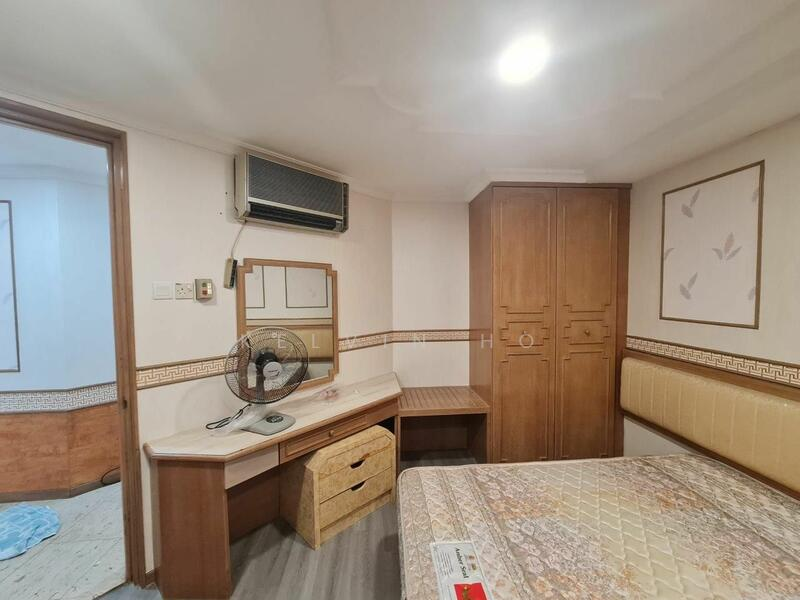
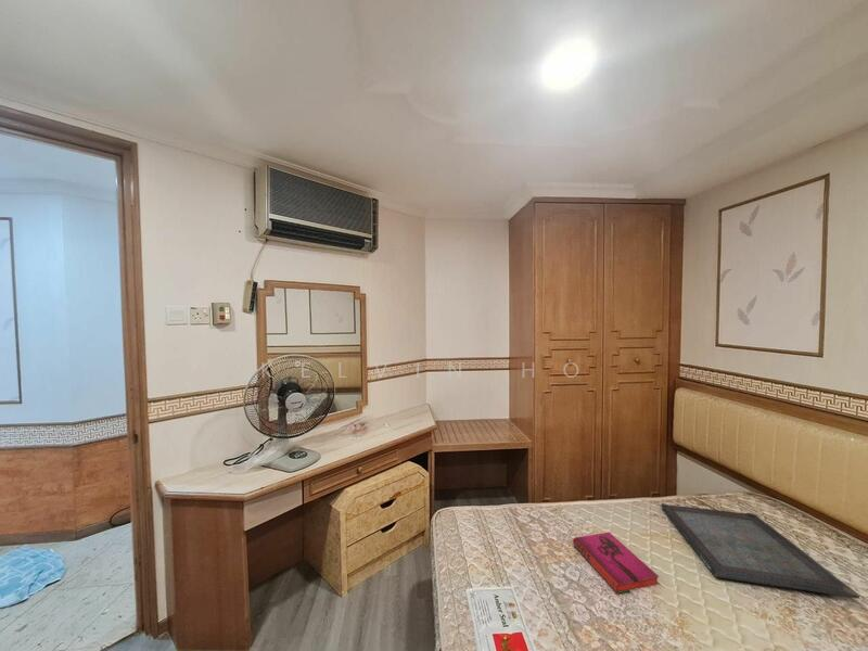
+ hardback book (612, 559)
+ serving tray (740, 541)
